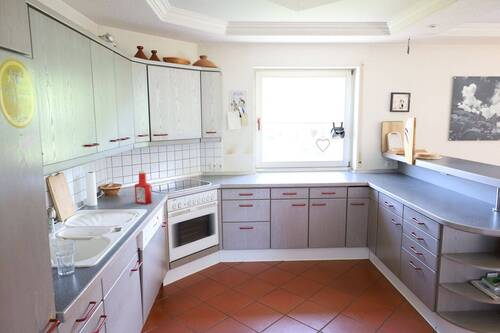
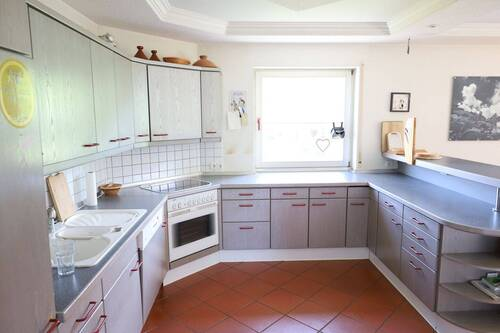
- soap bottle (142, 186)
